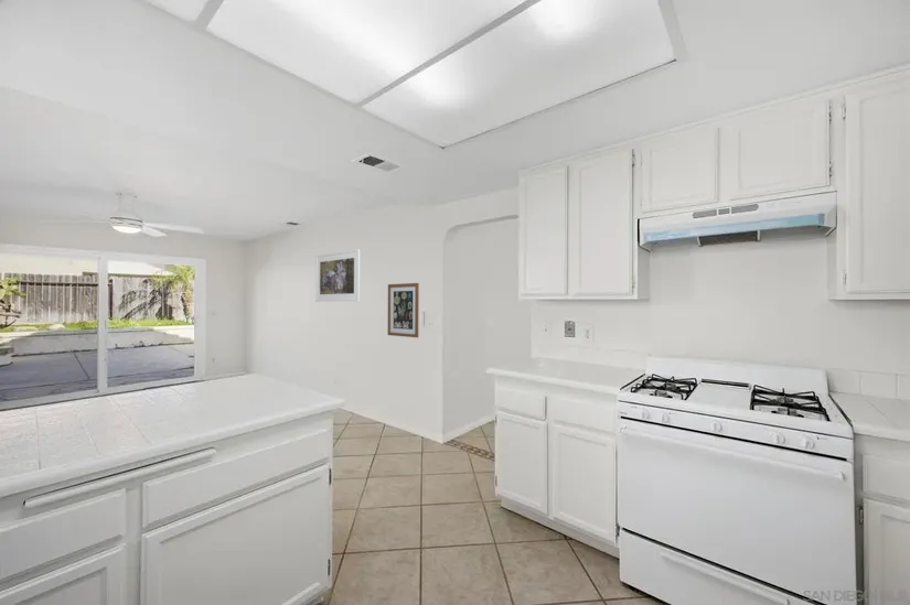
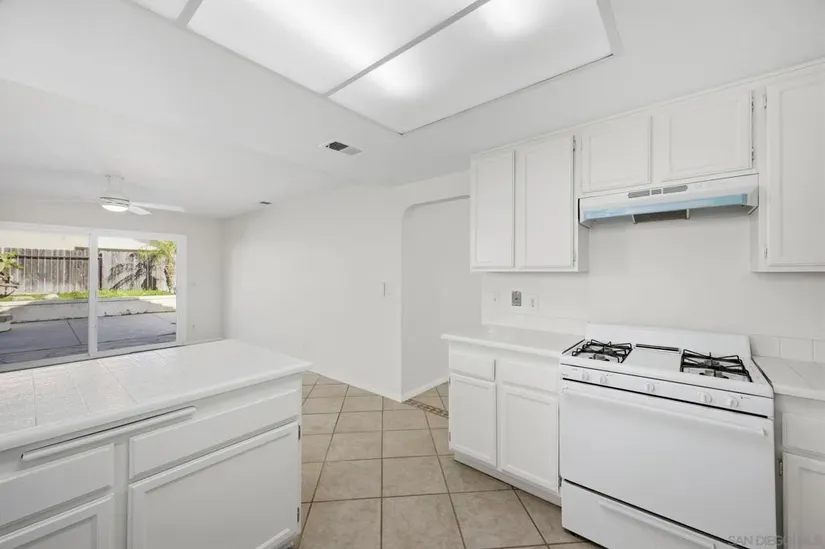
- wall art (403, 310)
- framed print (336, 277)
